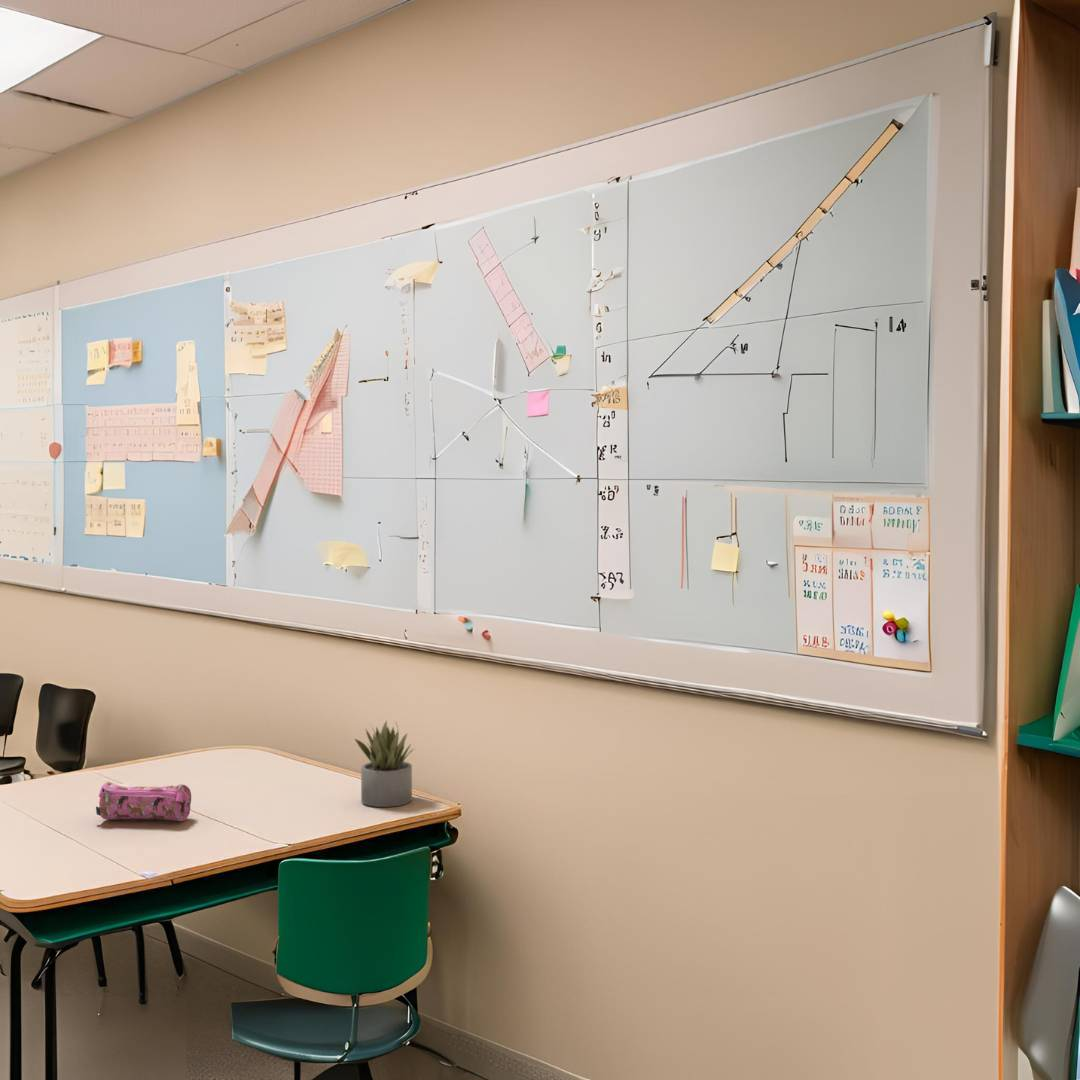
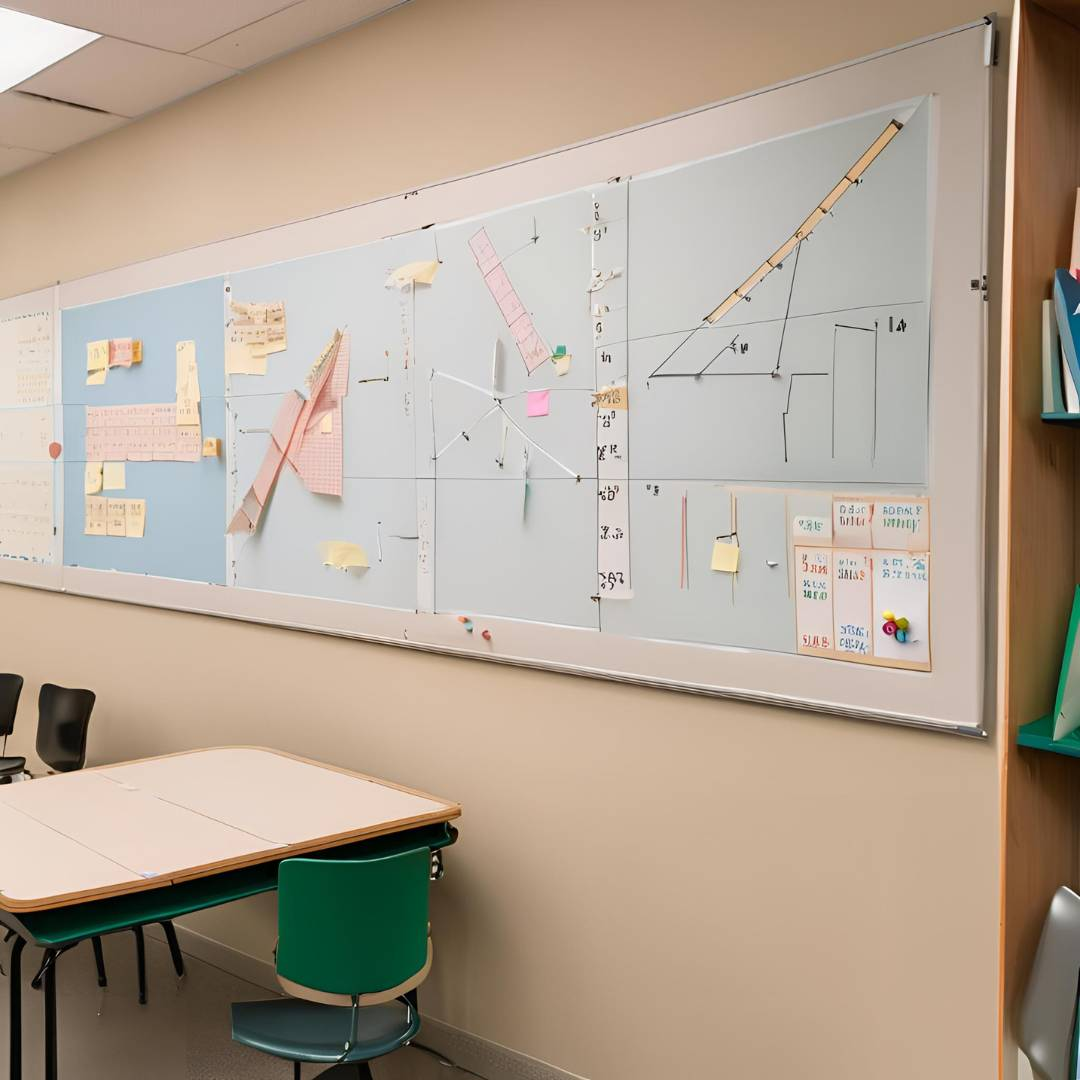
- pencil case (145, 801)
- succulent plant (386, 760)
